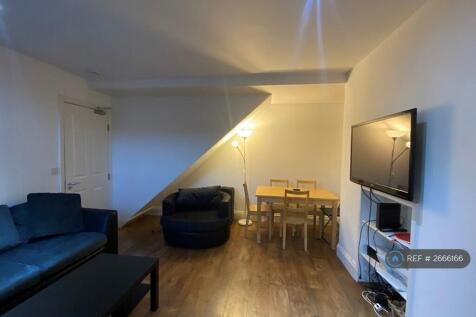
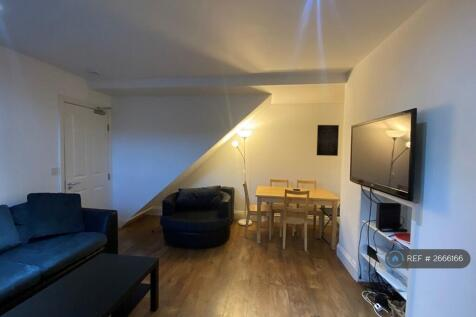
+ wall art (327, 140)
